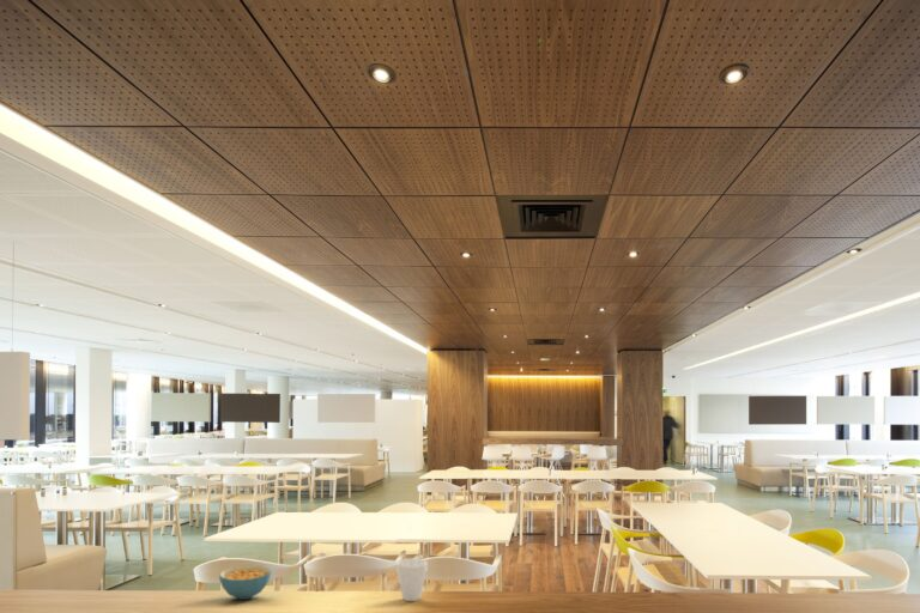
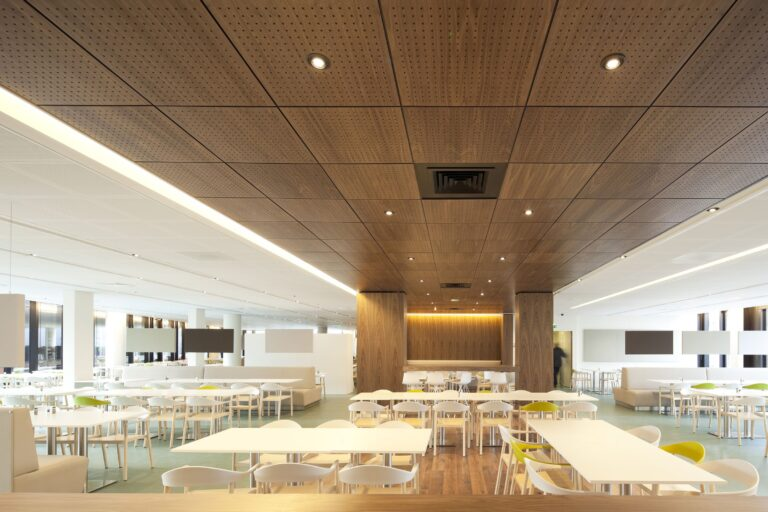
- cereal bowl (244, 584)
- cup (411, 579)
